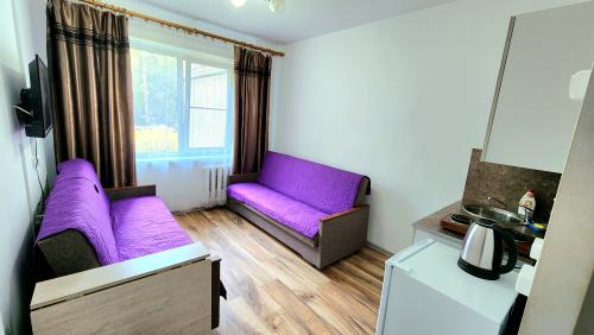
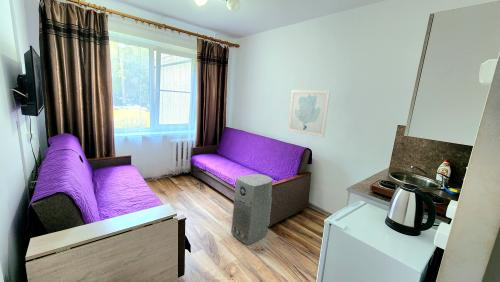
+ air purifier (253, 206)
+ wall art (307, 112)
